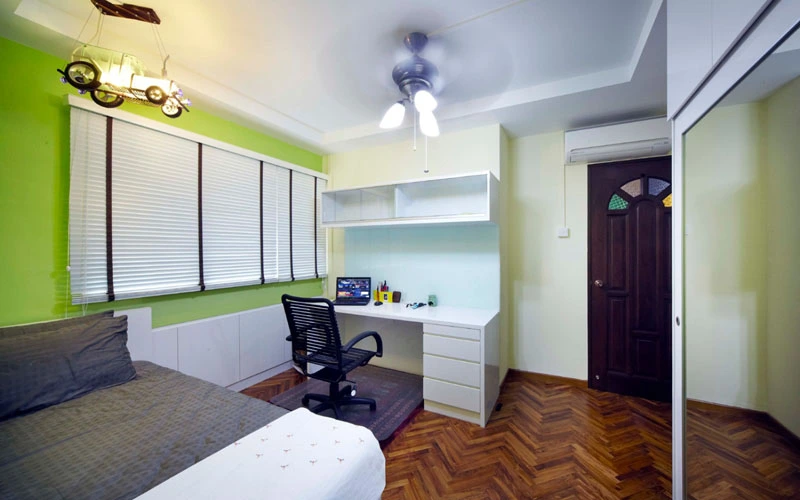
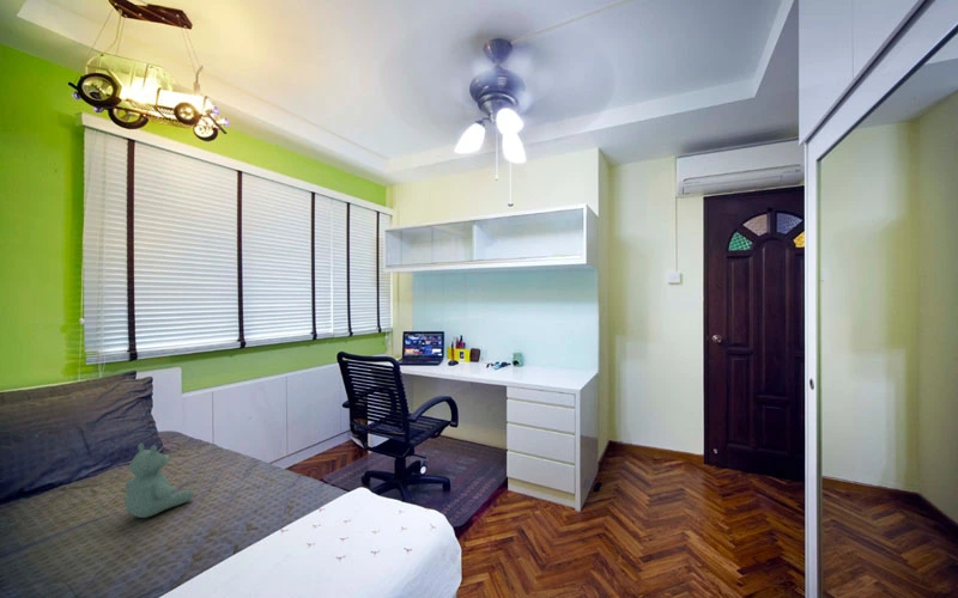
+ stuffed bear (159, 474)
